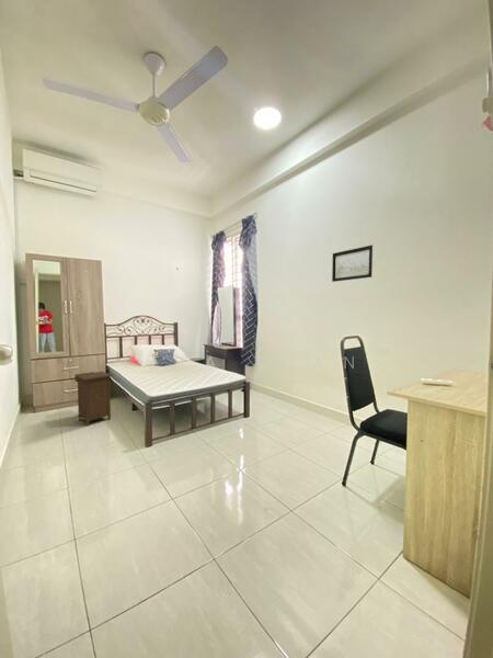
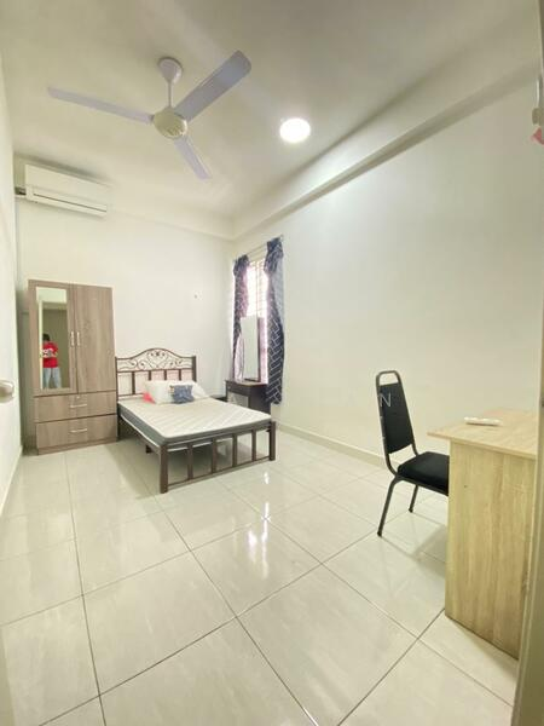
- wall art (351, 264)
- nightstand (91, 396)
